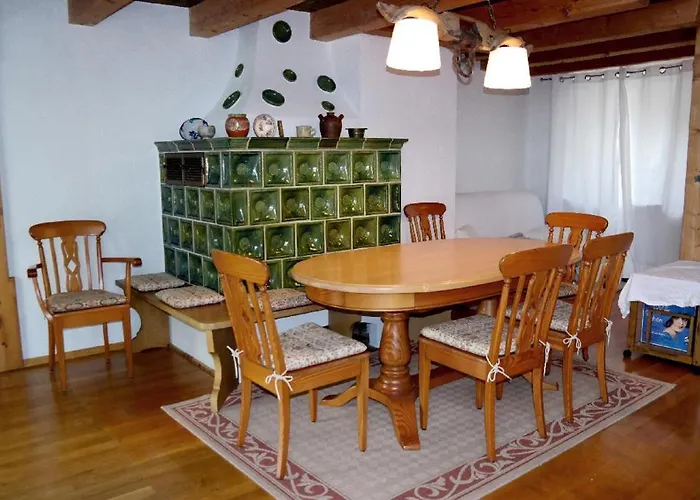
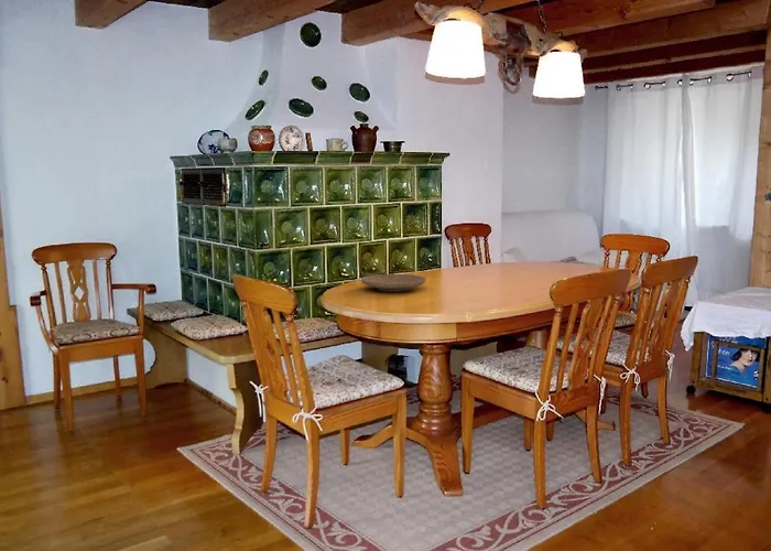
+ plate (393, 283)
